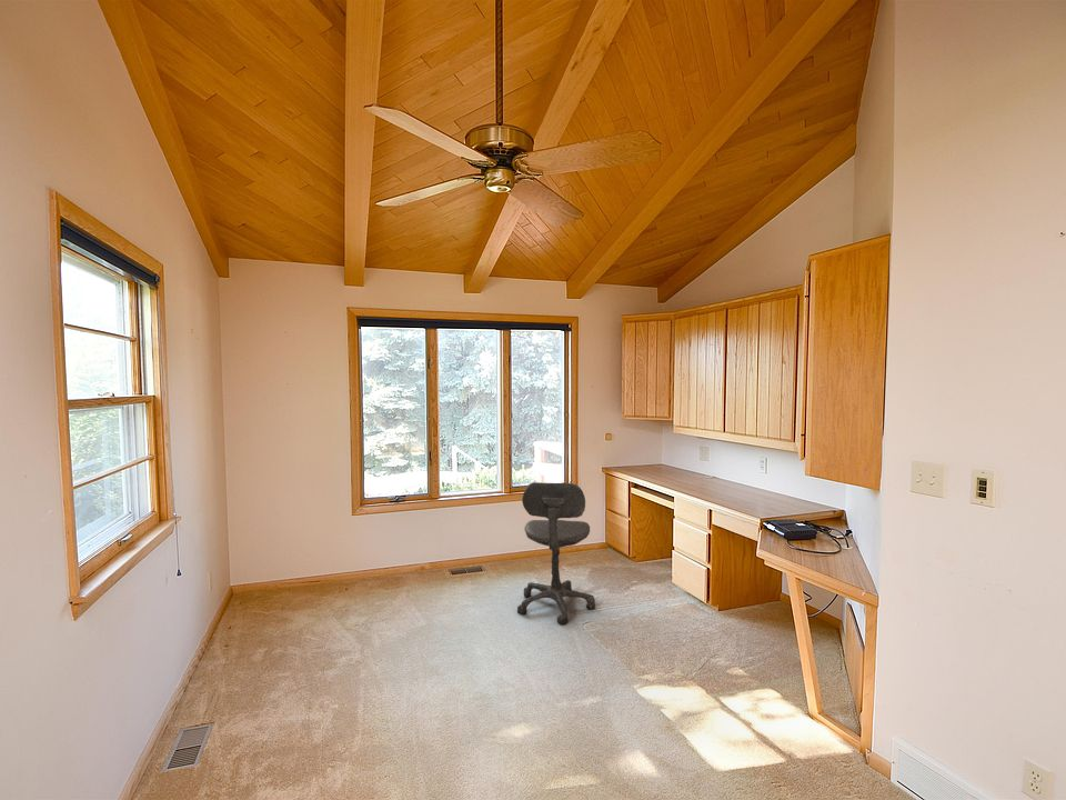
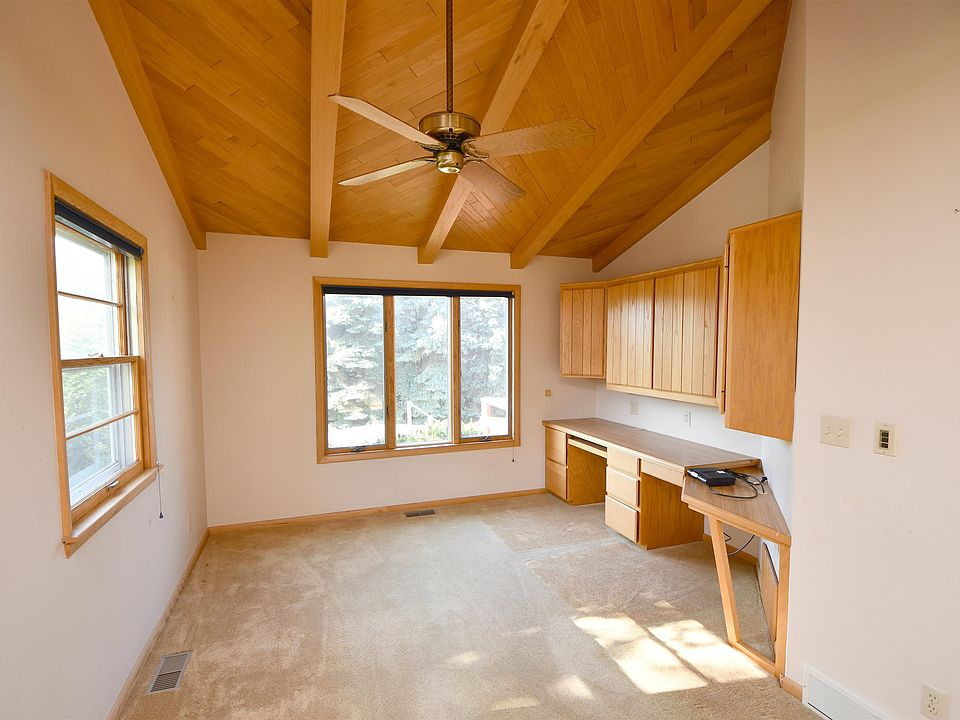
- office chair (556, 541)
